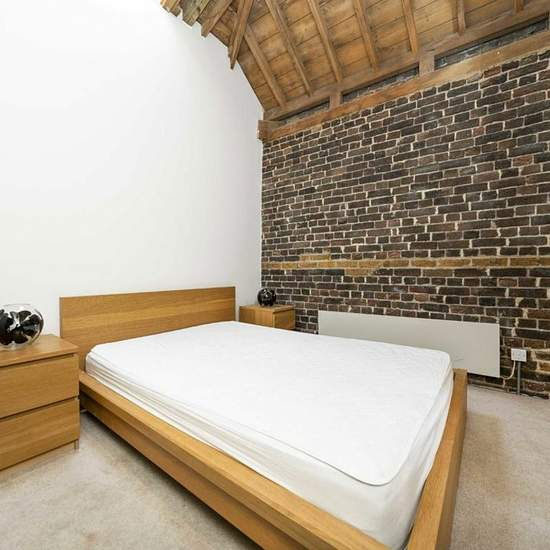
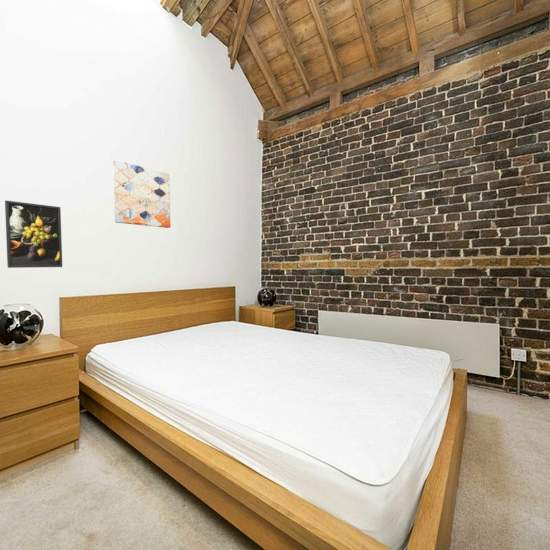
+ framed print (35, 235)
+ wall art (143, 196)
